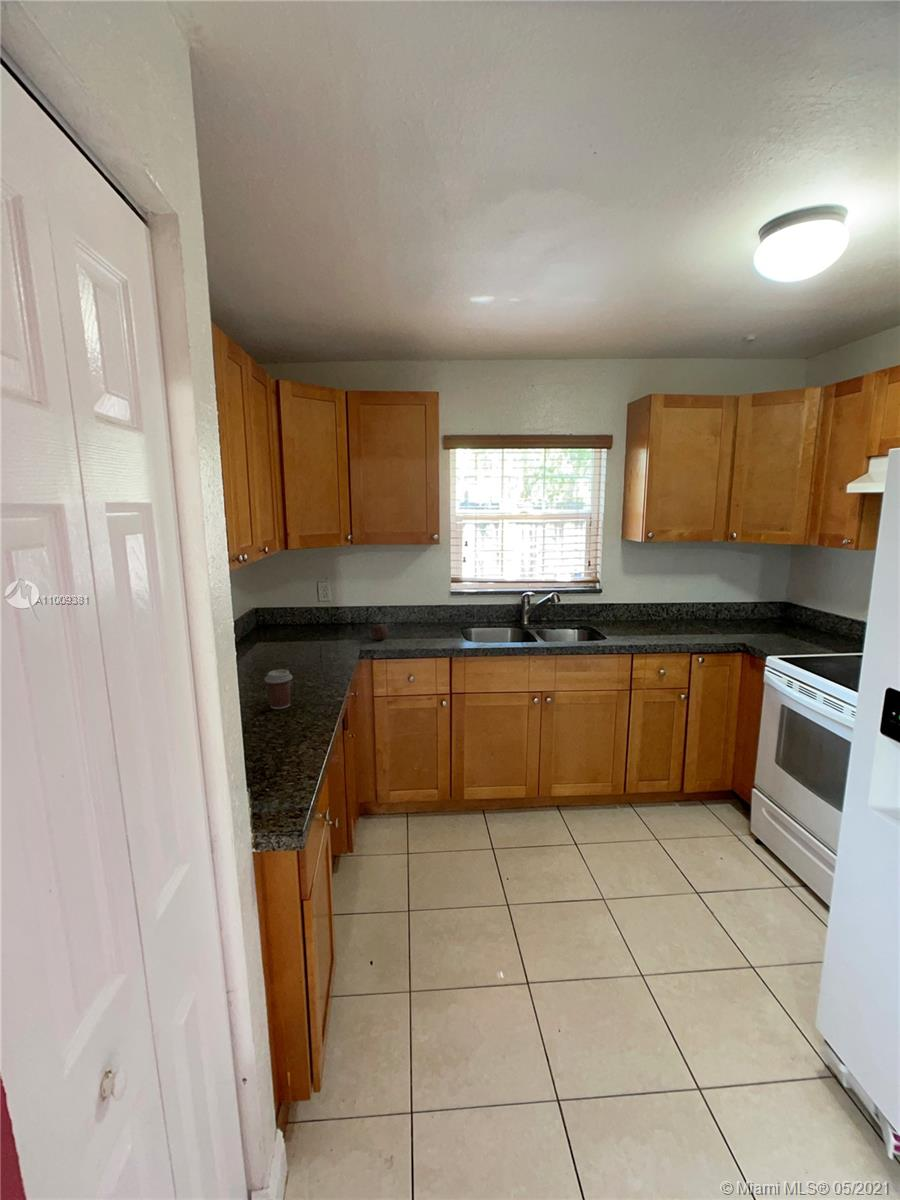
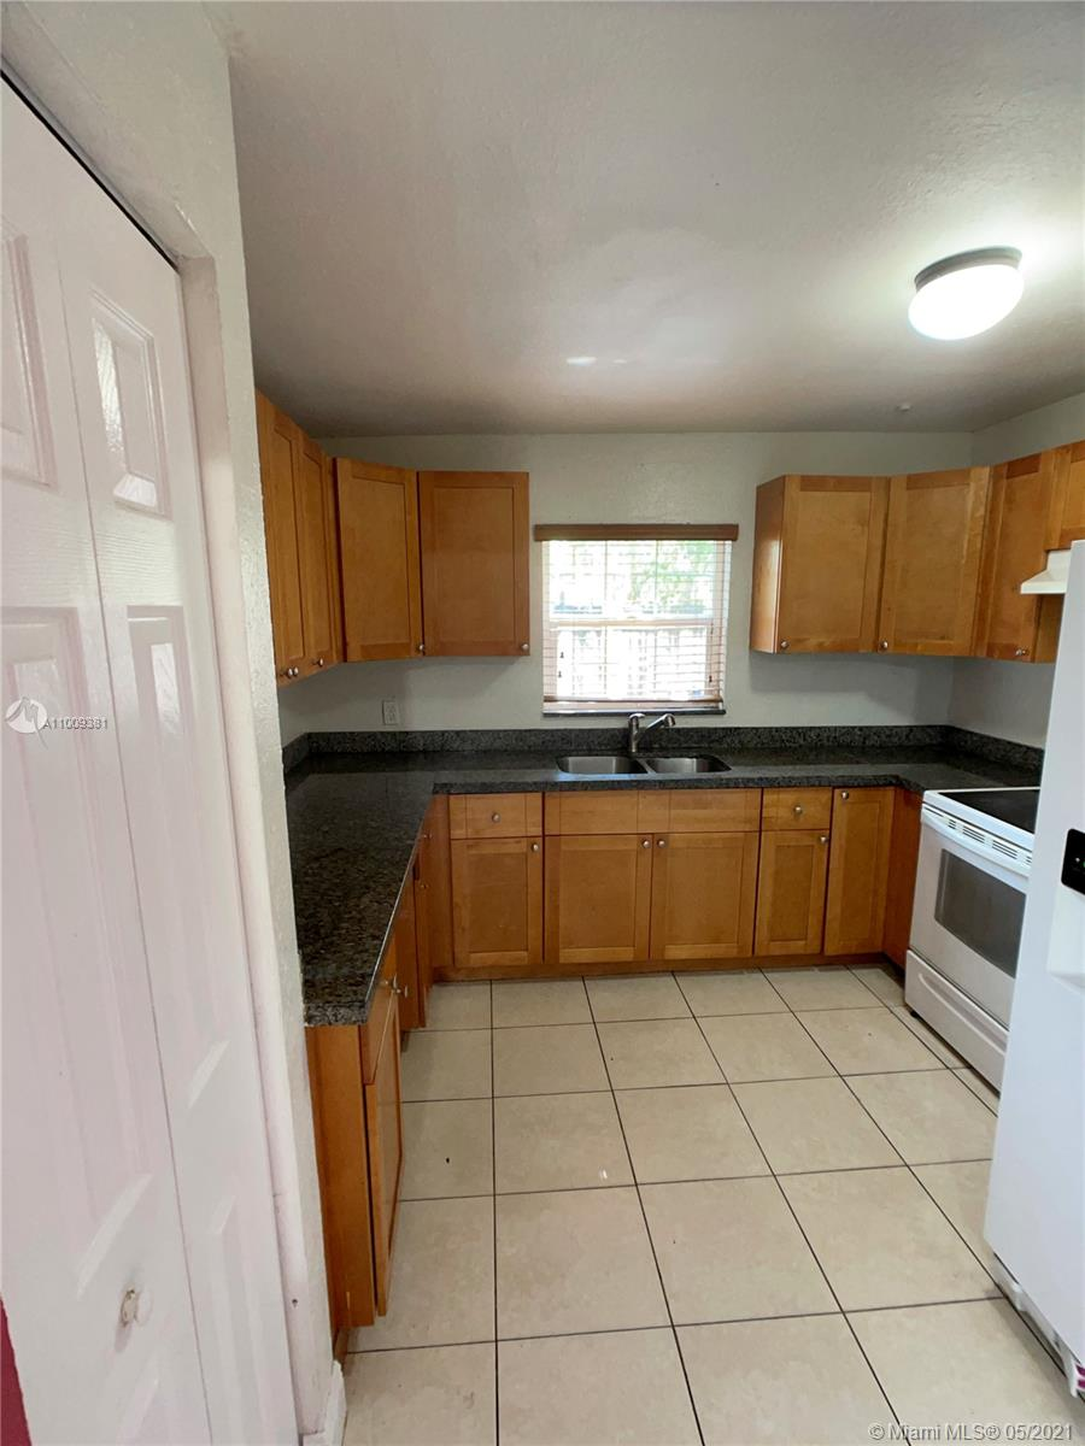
- coffee cup (279, 689)
- apple (379, 631)
